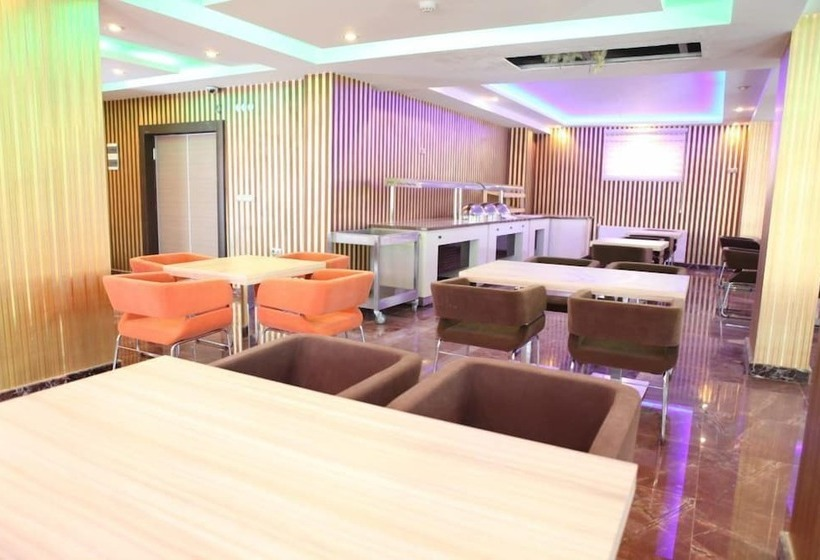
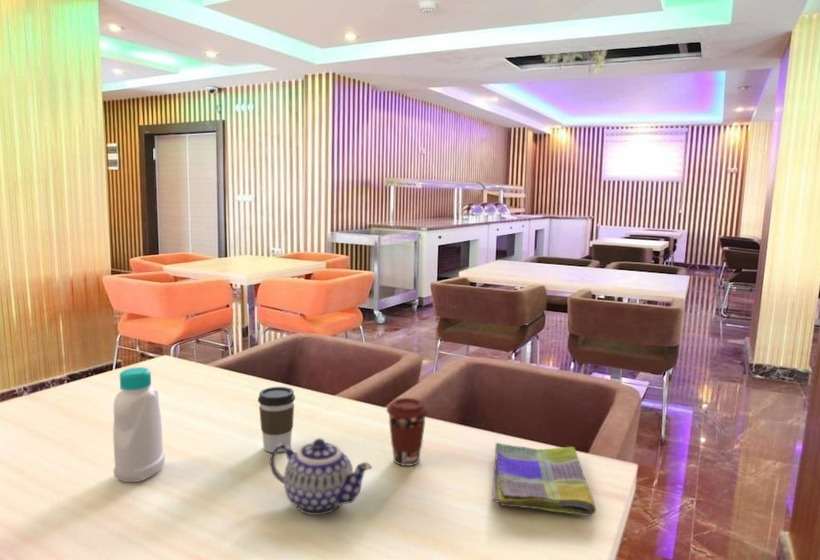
+ coffee cup (277, 419)
+ teapot (319, 471)
+ bottle (137, 422)
+ dish towel (539, 474)
+ coffee cup (406, 431)
